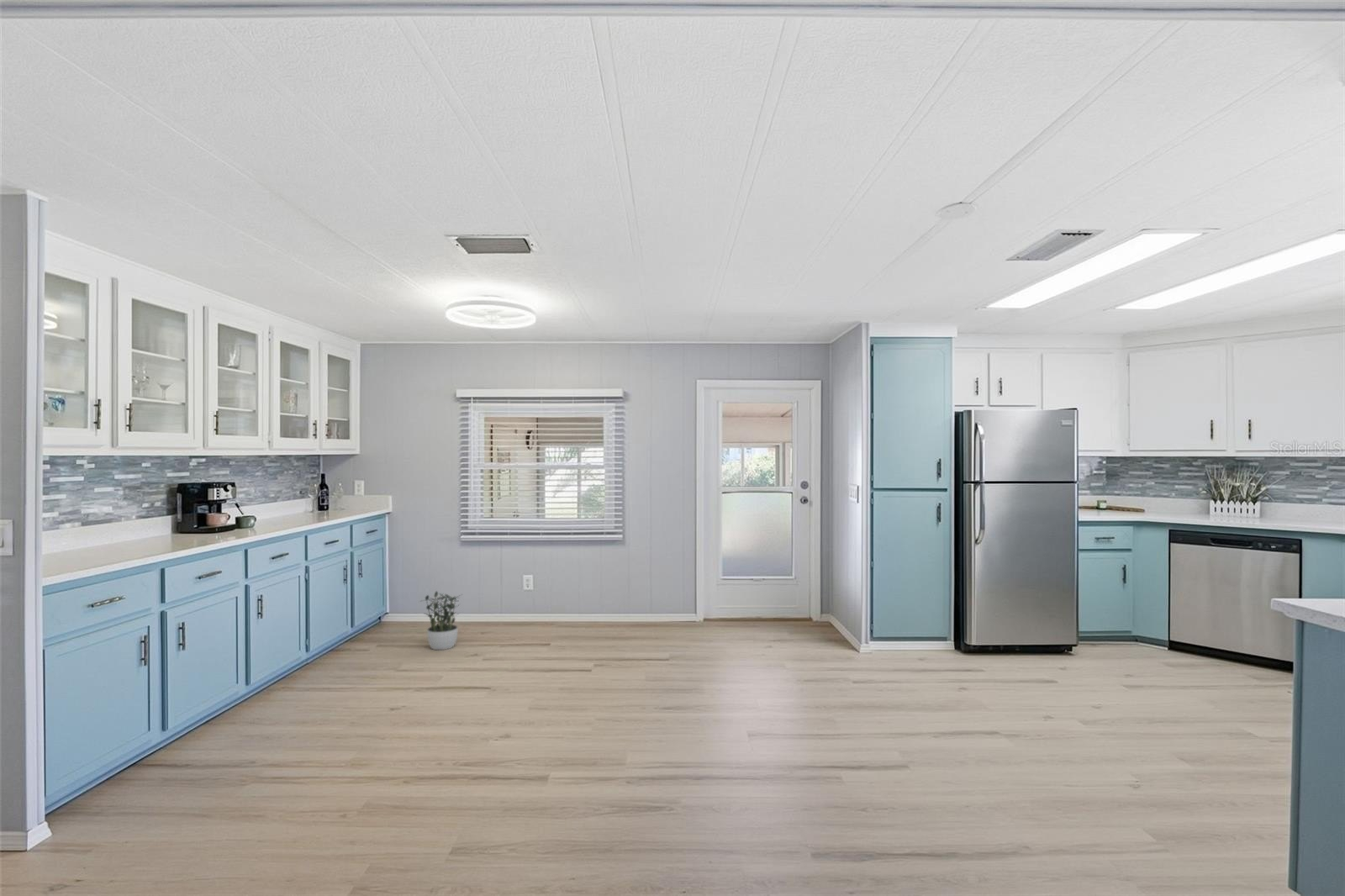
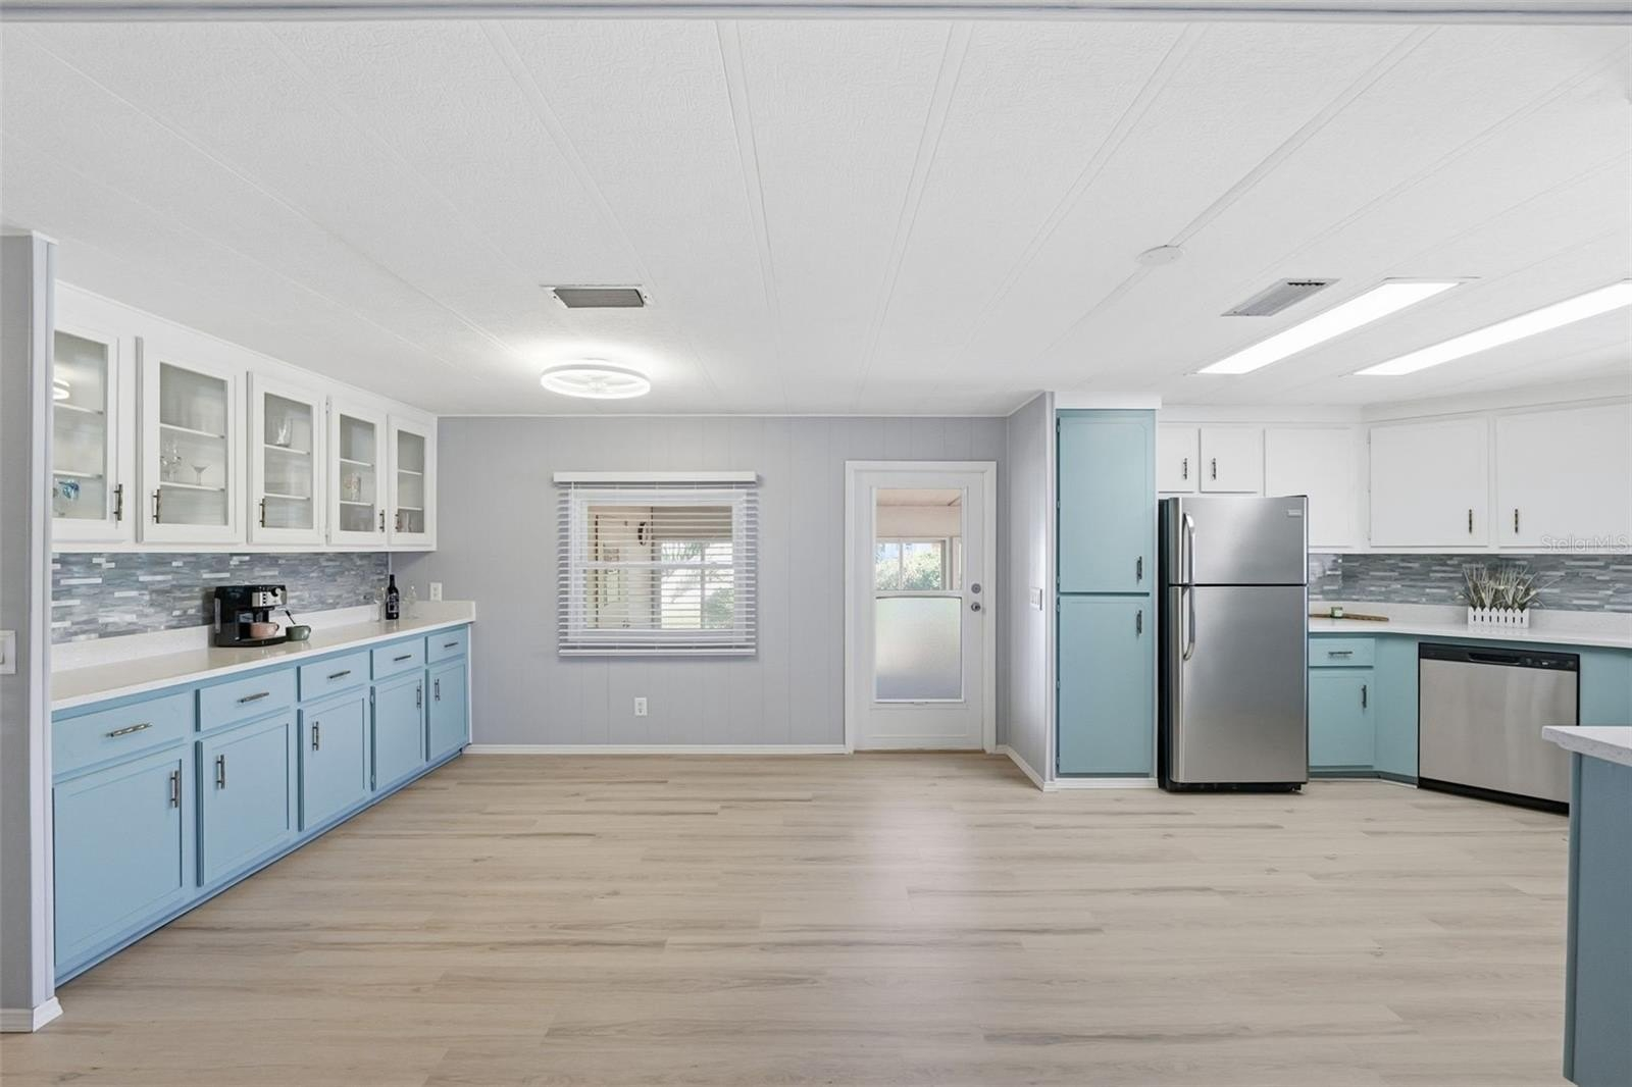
- potted plant (440, 618)
